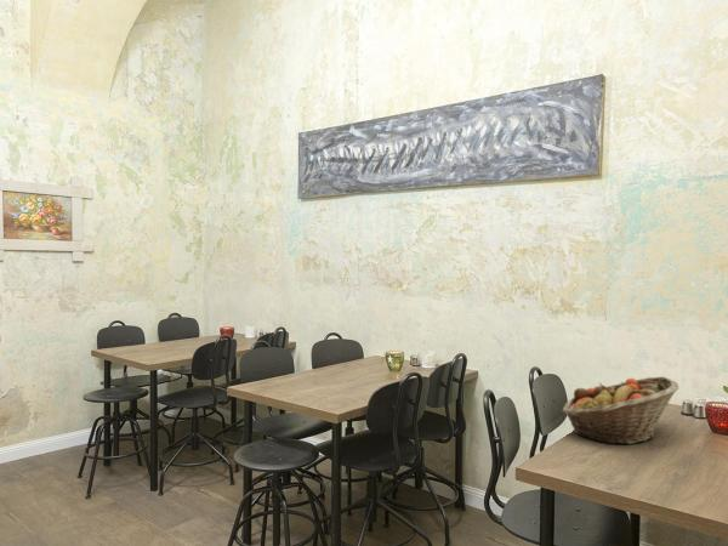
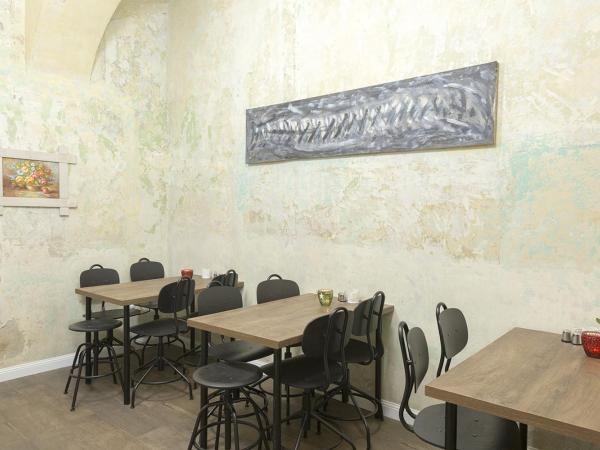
- fruit basket (618, 404)
